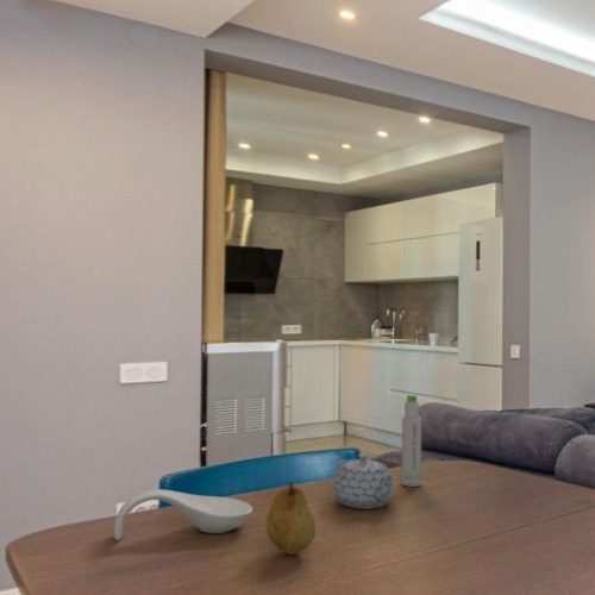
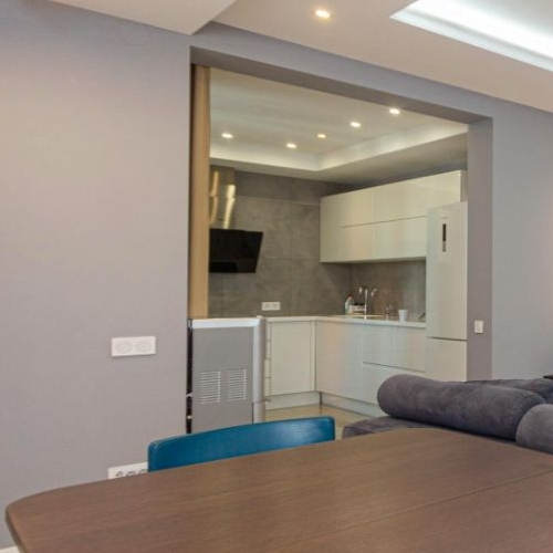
- teapot (364, 478)
- spoon rest (184, 509)
- bottle (411, 439)
- fruit (289, 514)
